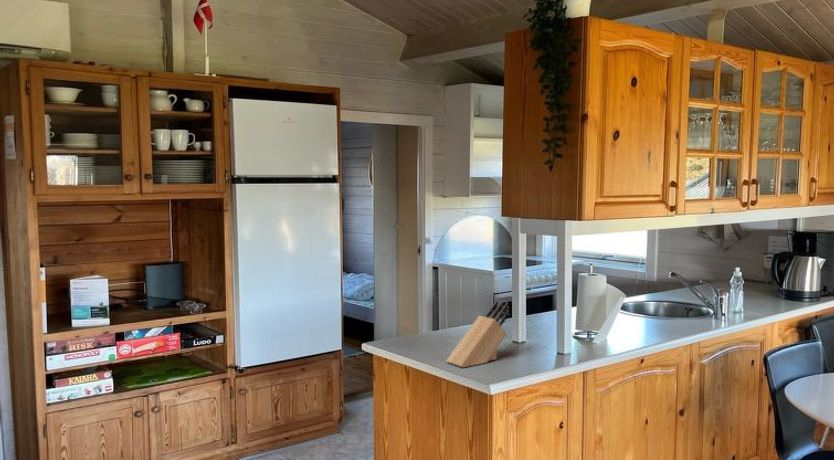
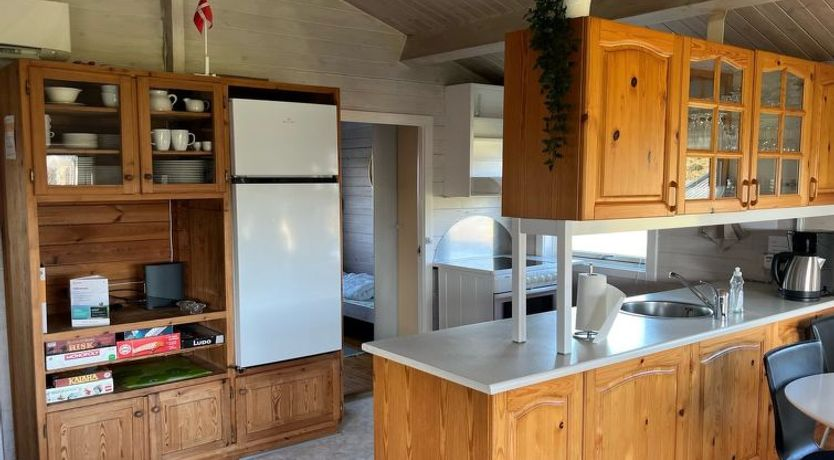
- knife block (480, 332)
